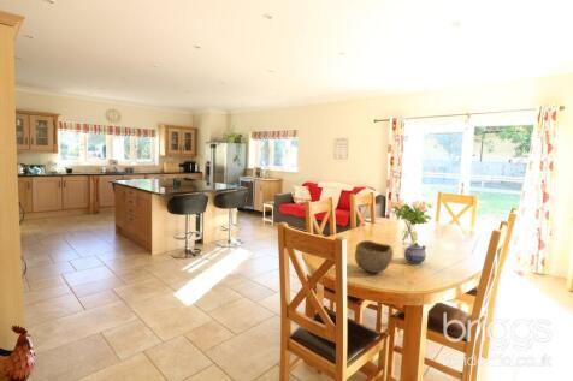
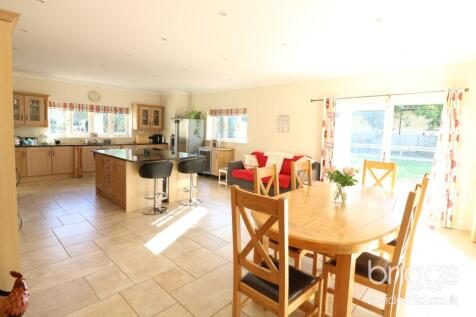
- bowl (373, 257)
- teapot (415, 252)
